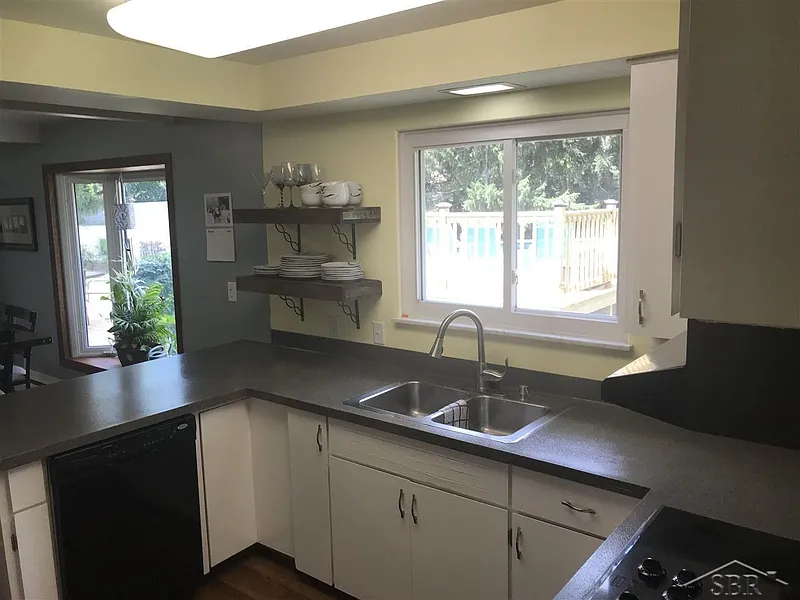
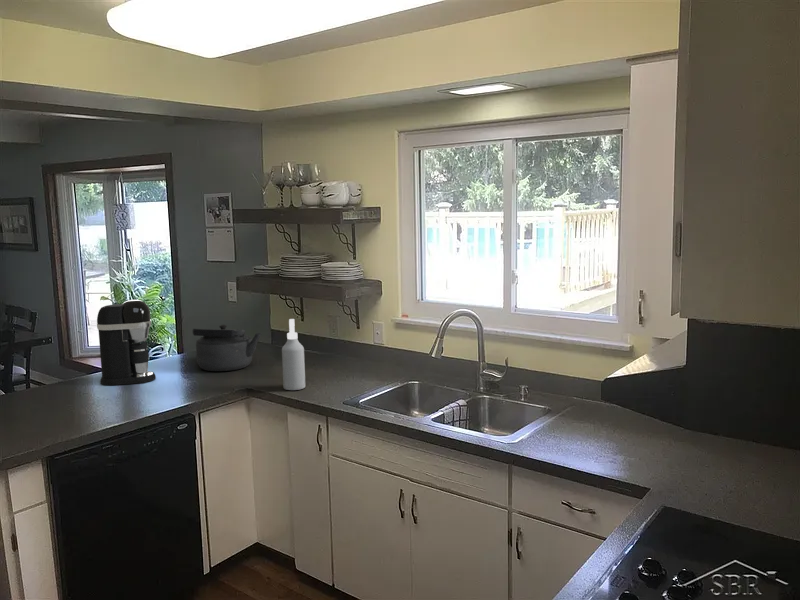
+ spray bottle (293, 354)
+ kettle (225, 345)
+ coffee maker (125, 340)
